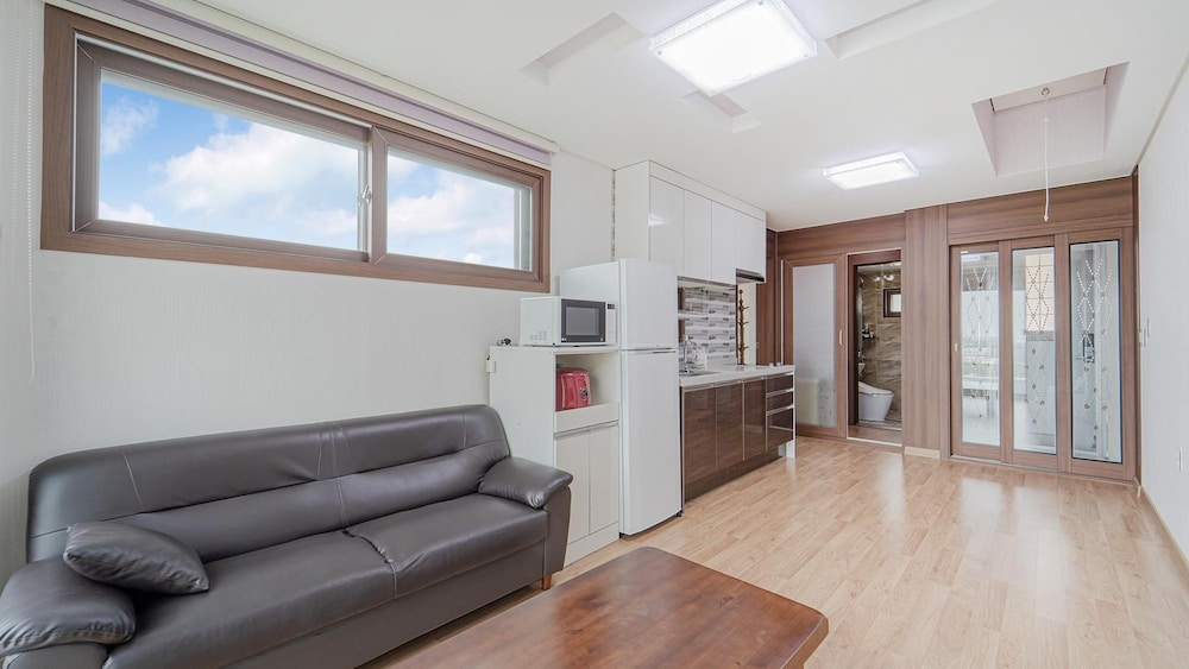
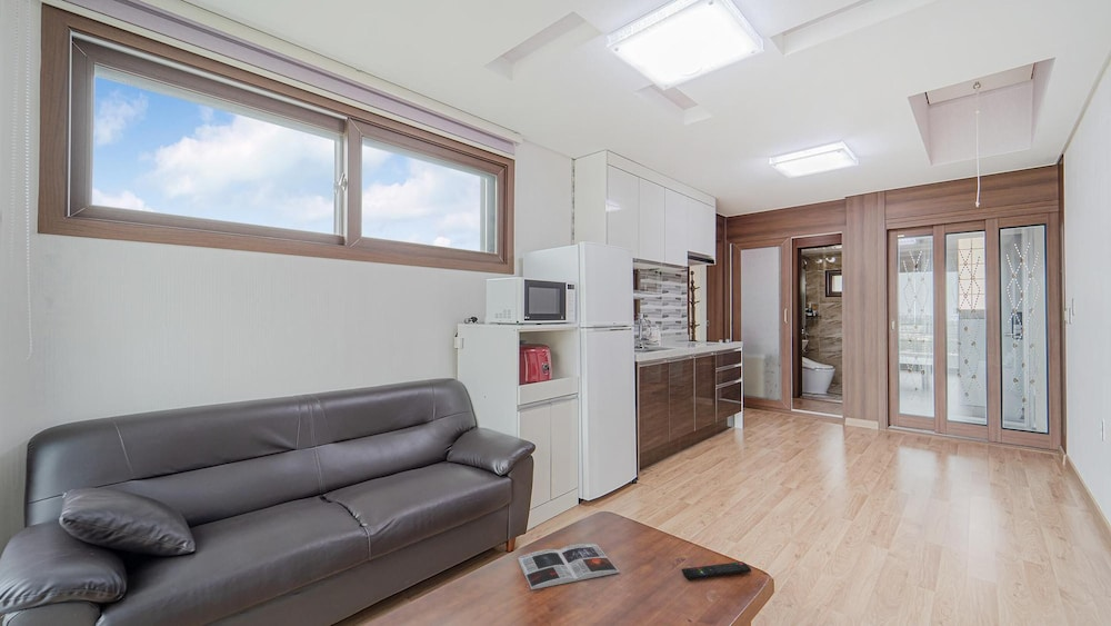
+ remote control (717, 570)
+ magazine (567, 563)
